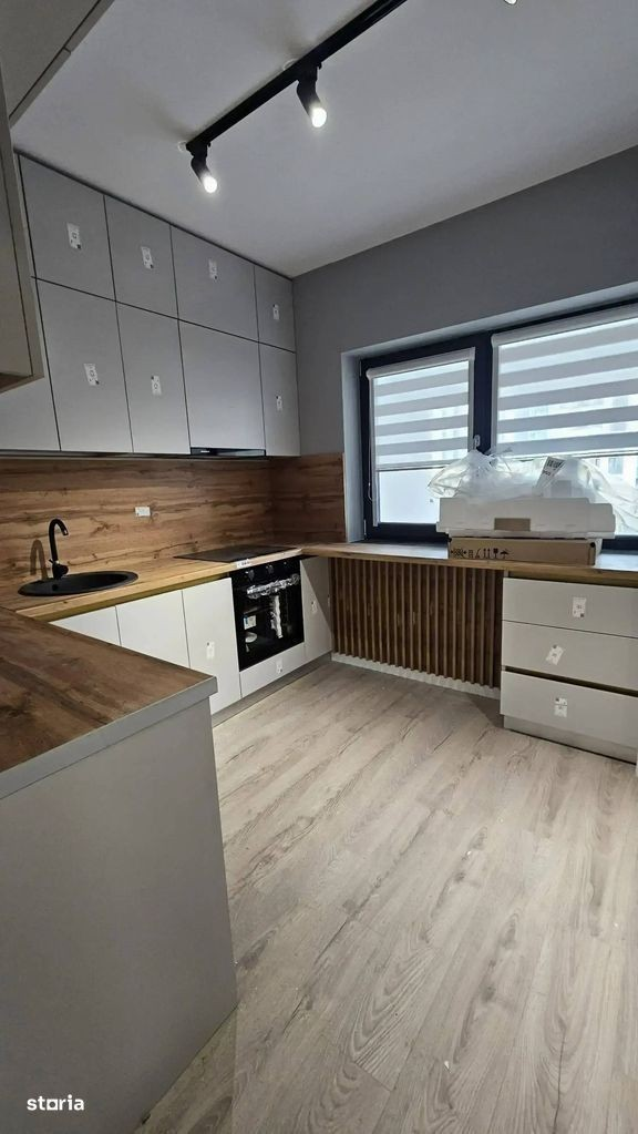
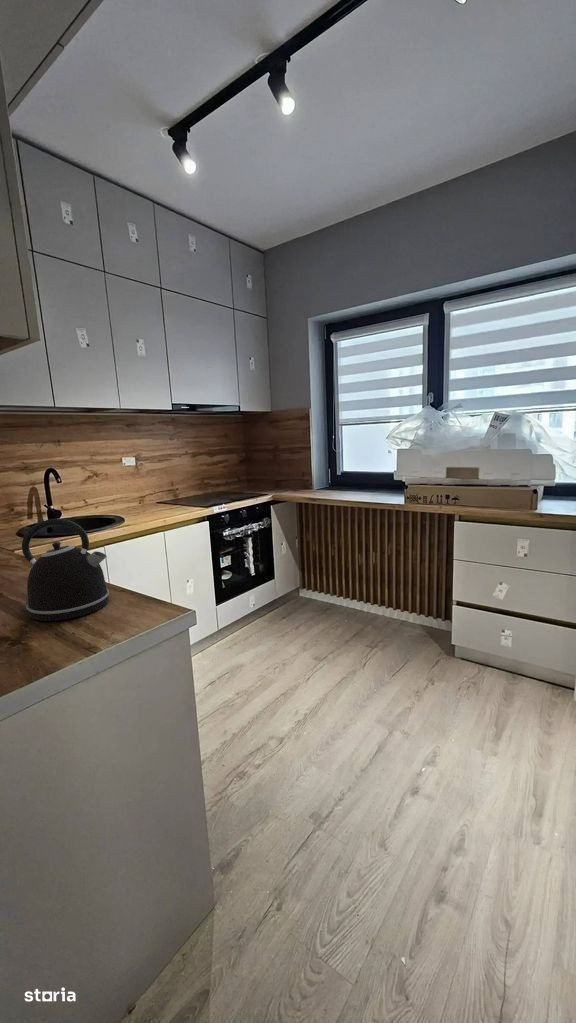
+ kettle (63, 563)
